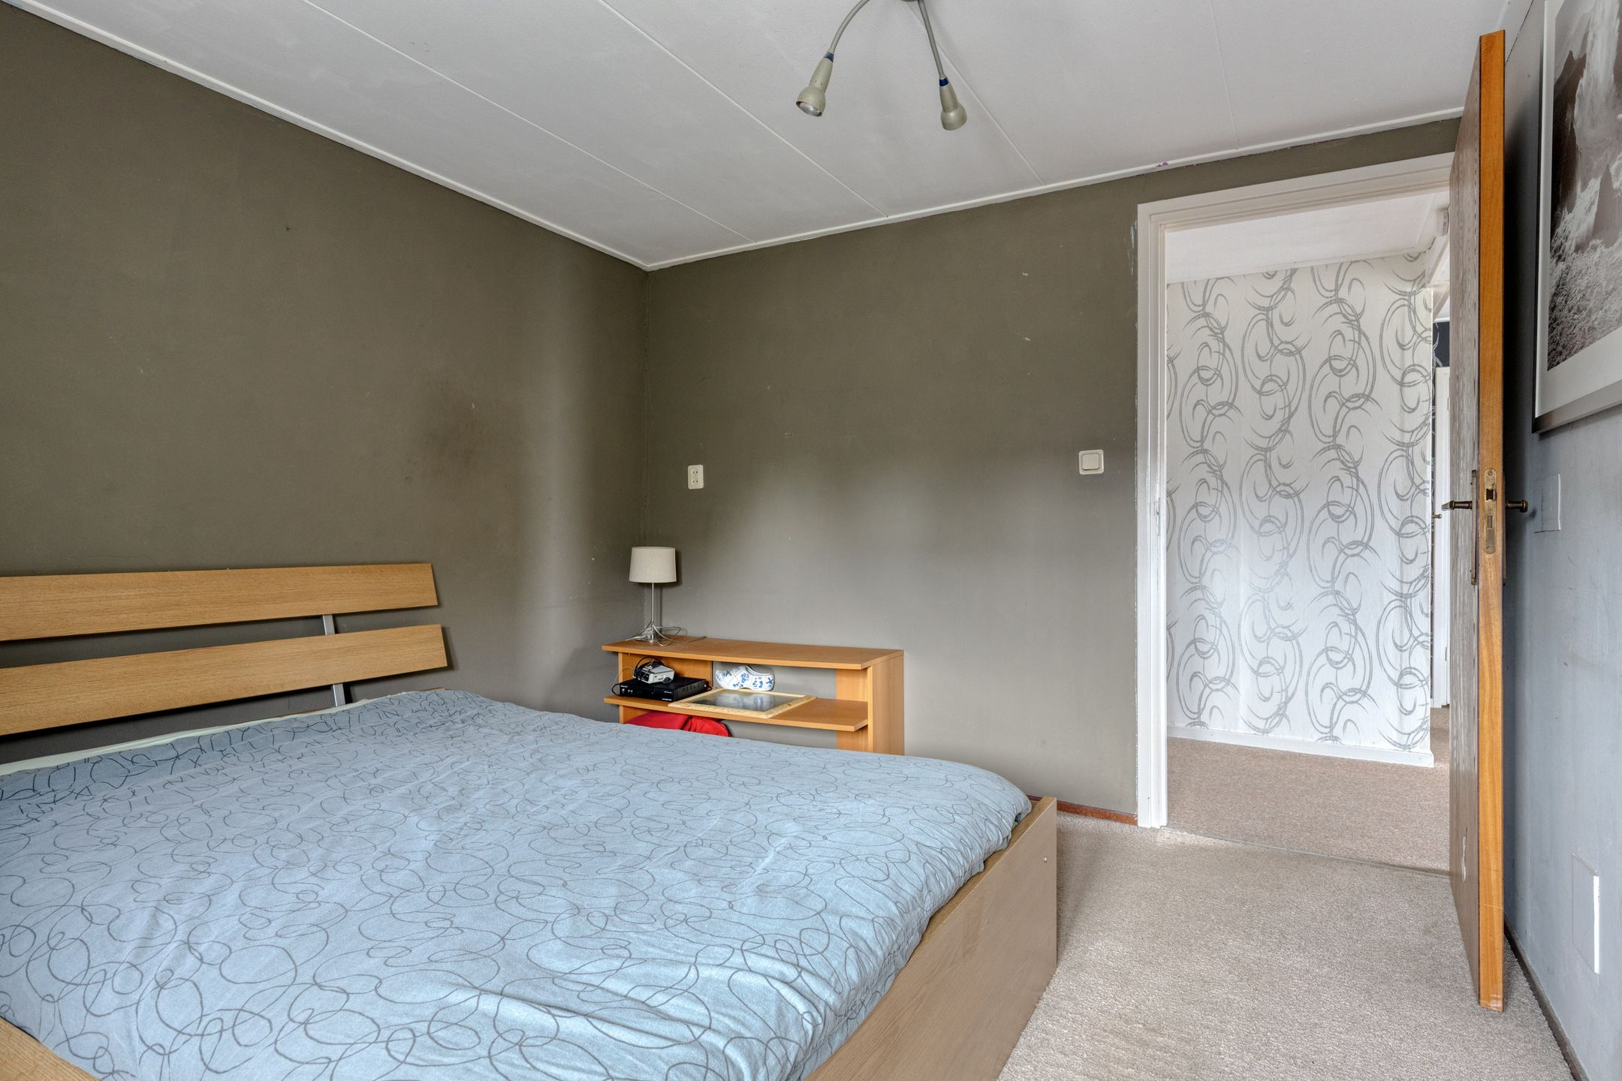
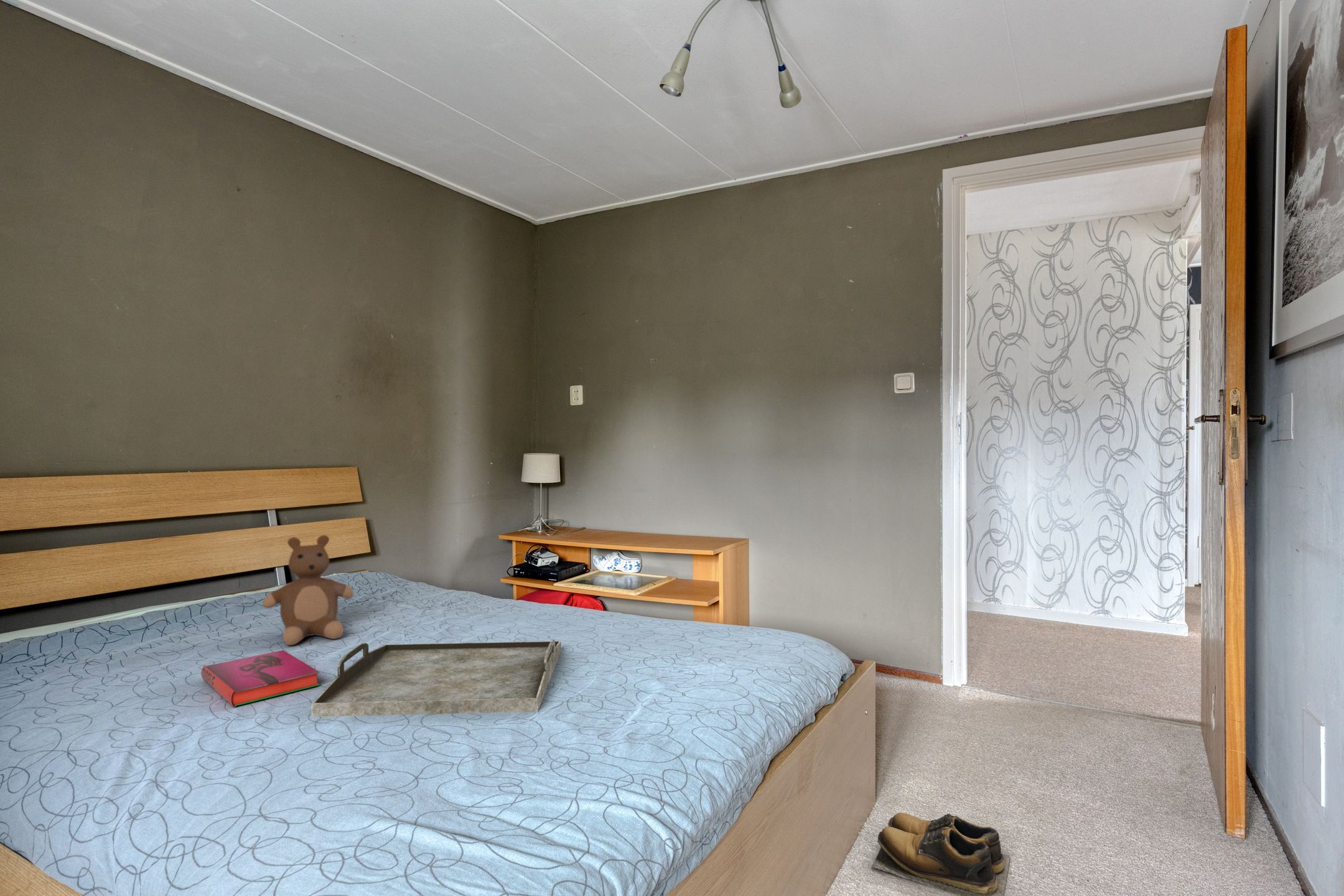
+ teddy bear (310, 587)
+ serving tray (452, 663)
+ shoes (941, 841)
+ hardback book (259, 676)
